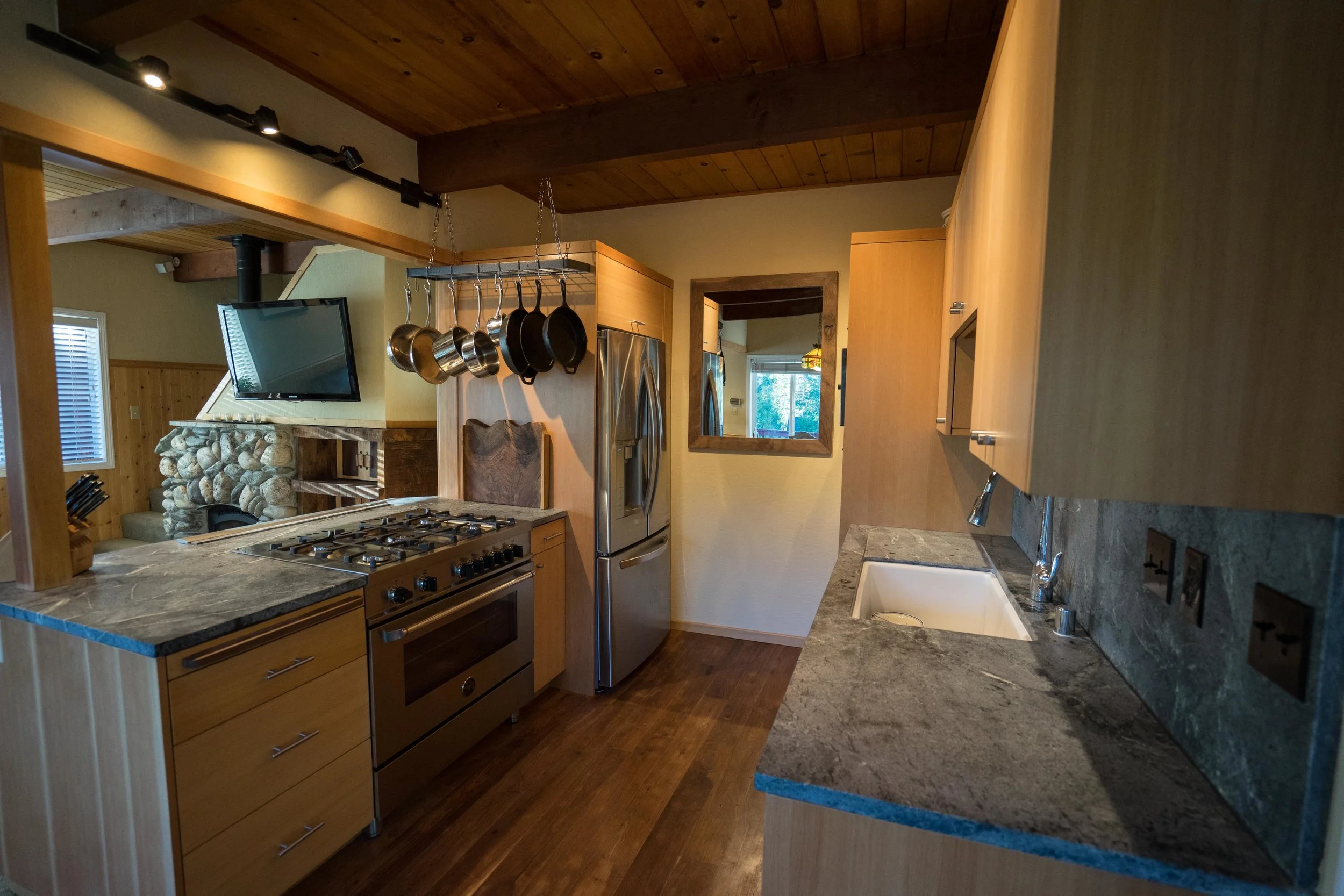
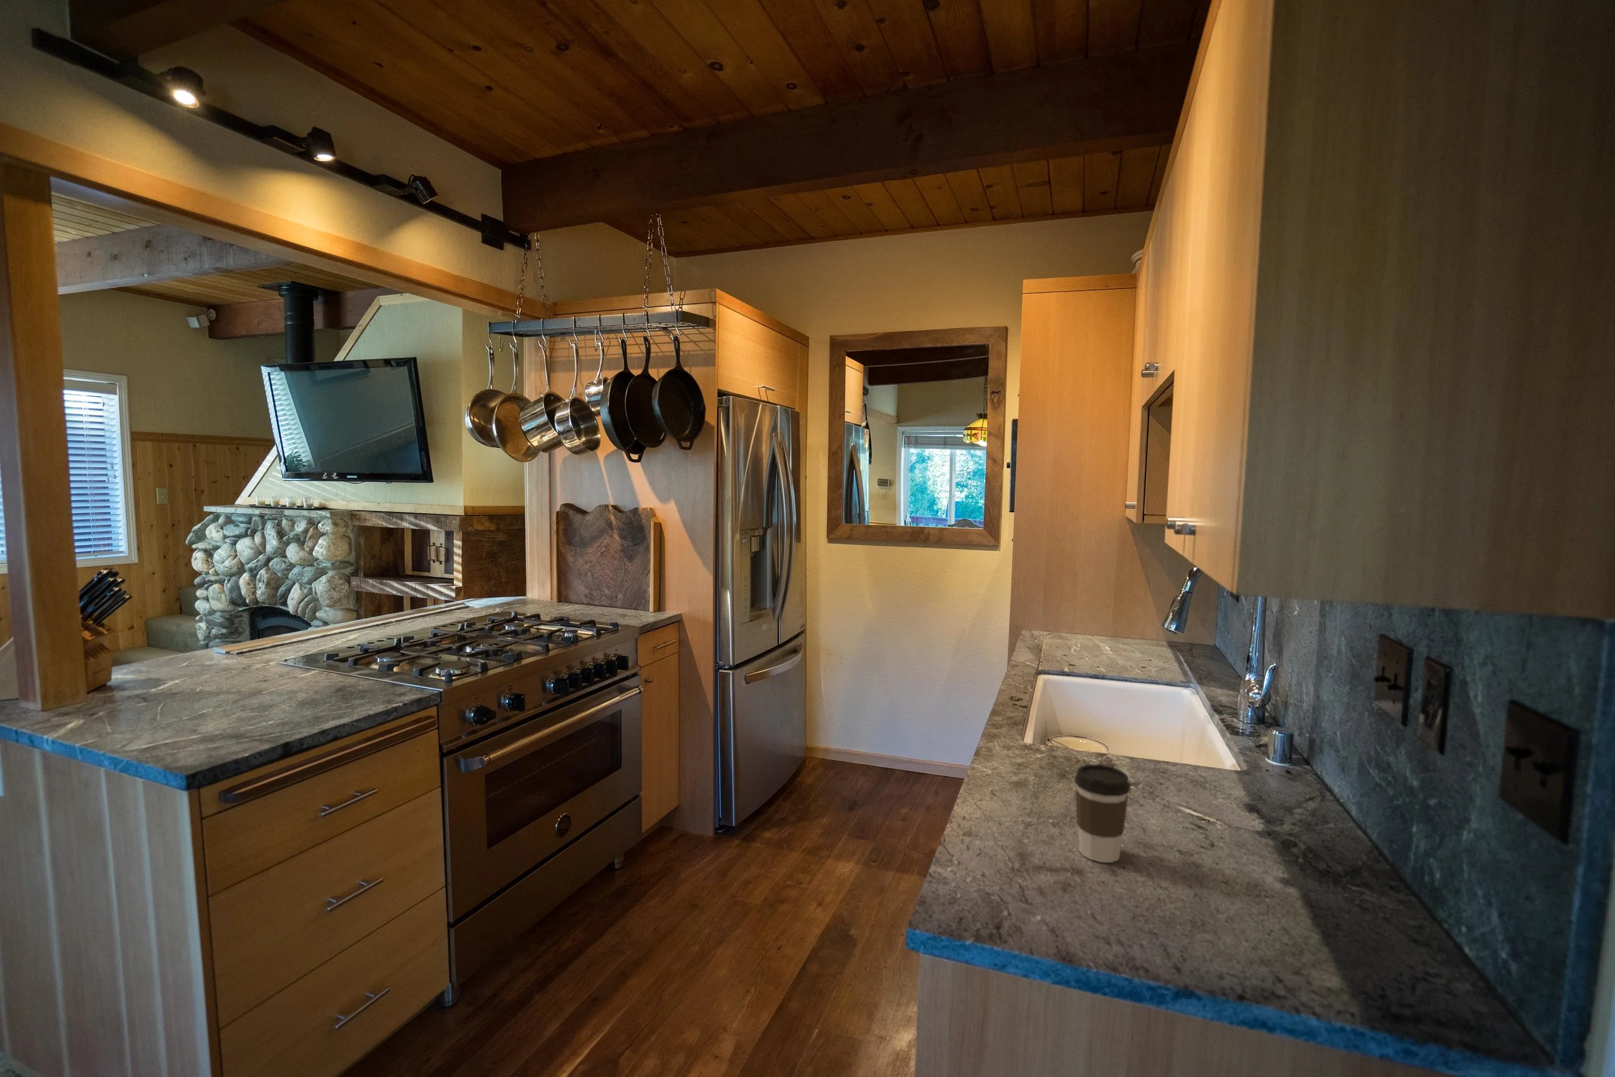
+ coffee cup (1101, 813)
